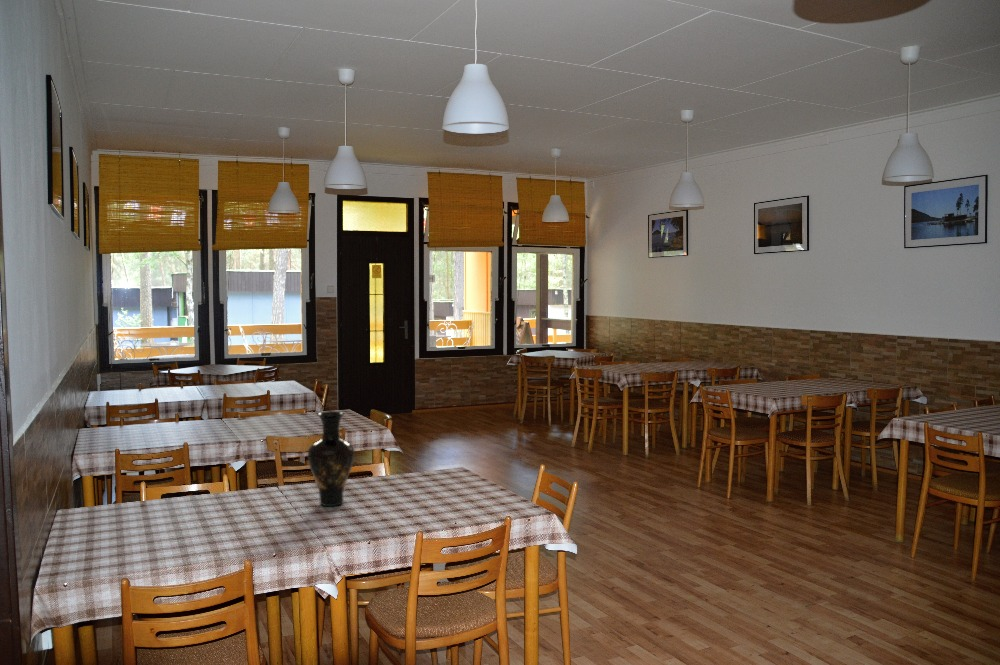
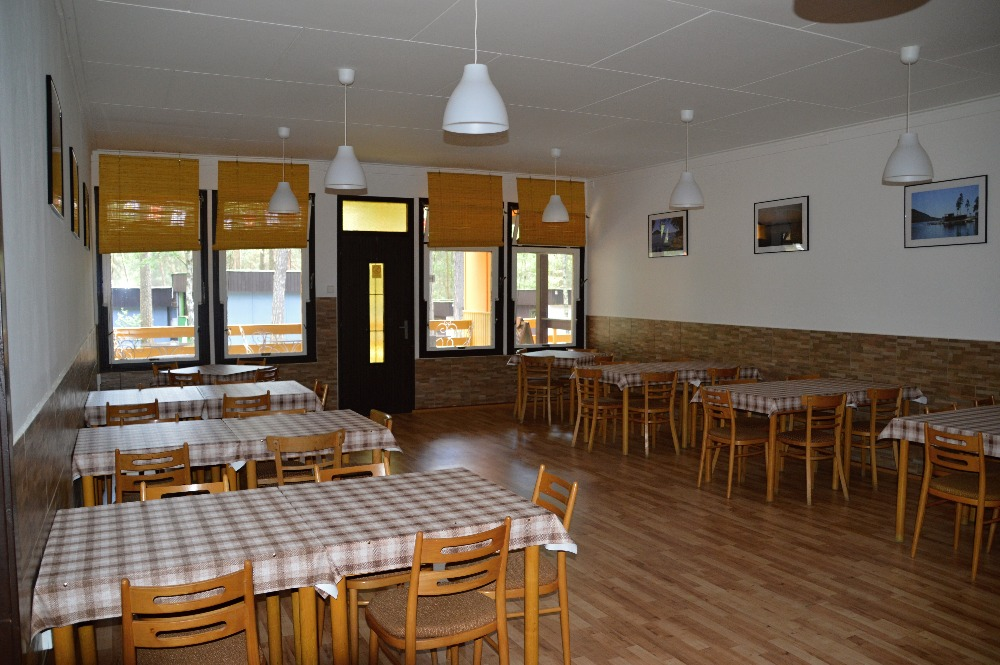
- vase (331, 458)
